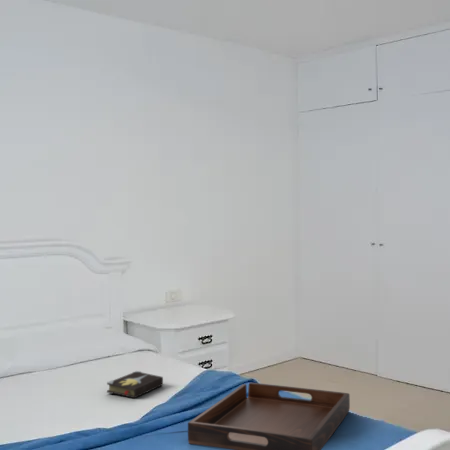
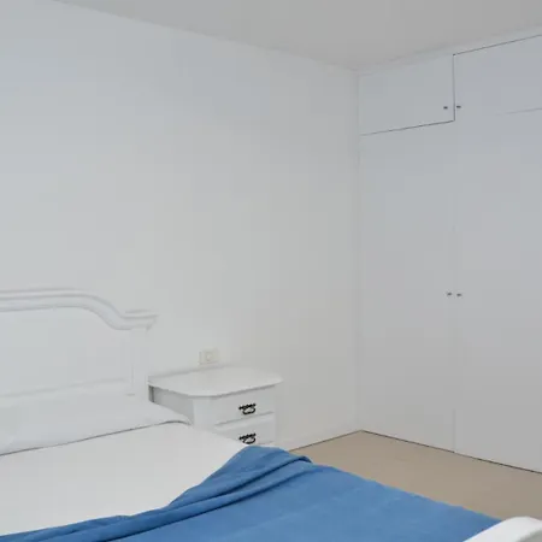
- hardback book (135, 383)
- serving tray (274, 416)
